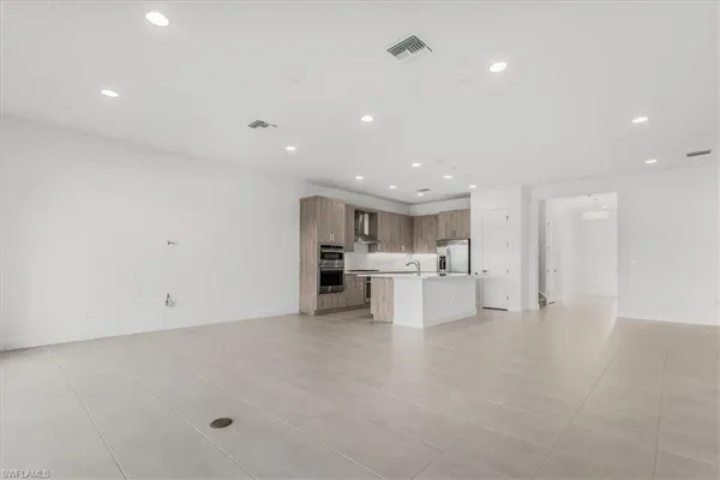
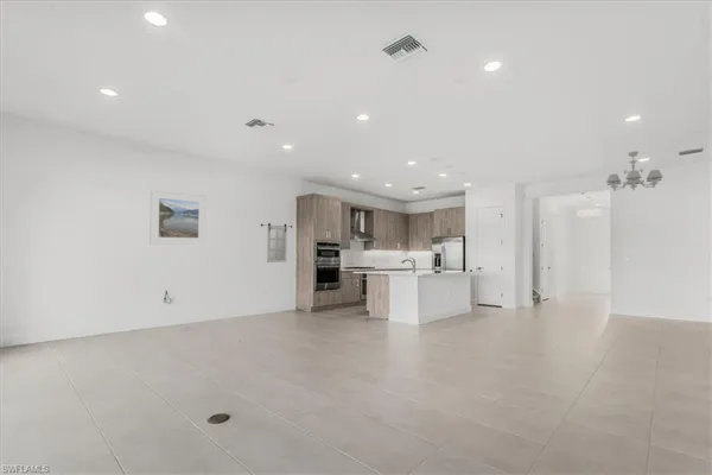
+ chandelier (632, 170)
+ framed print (179, 218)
+ home mirror (276, 242)
